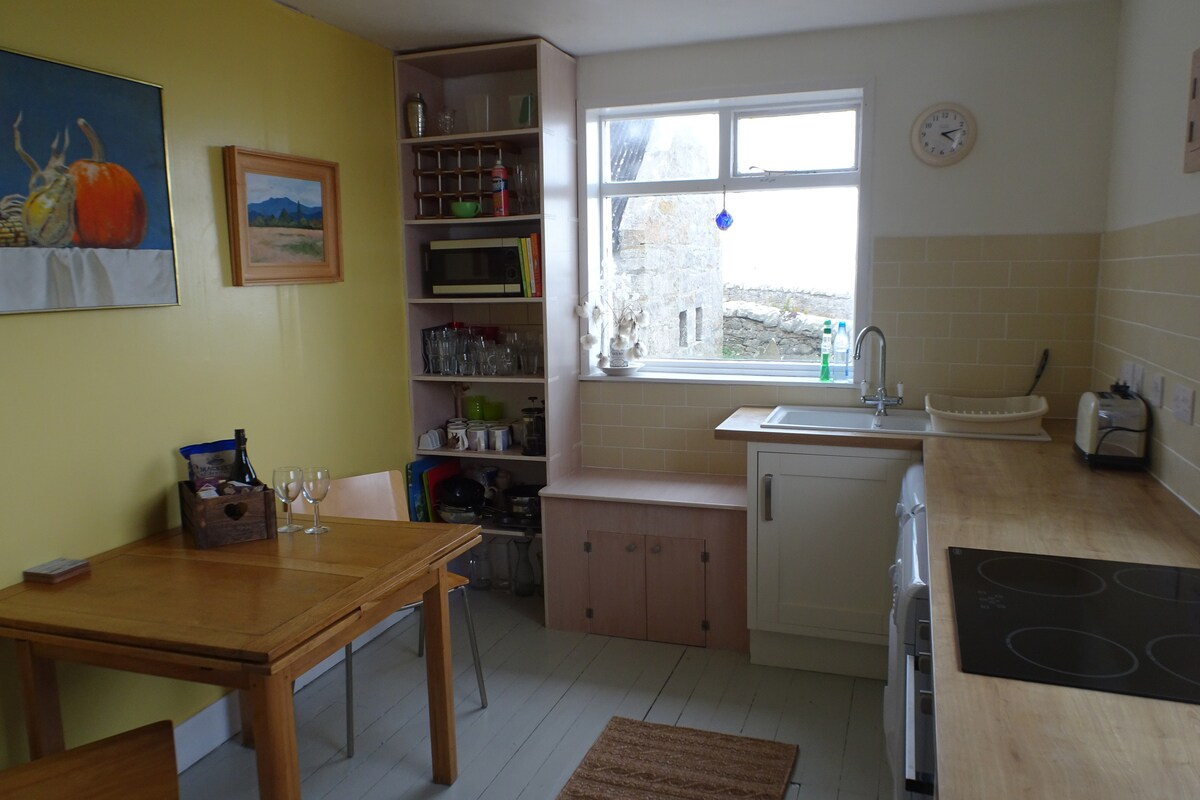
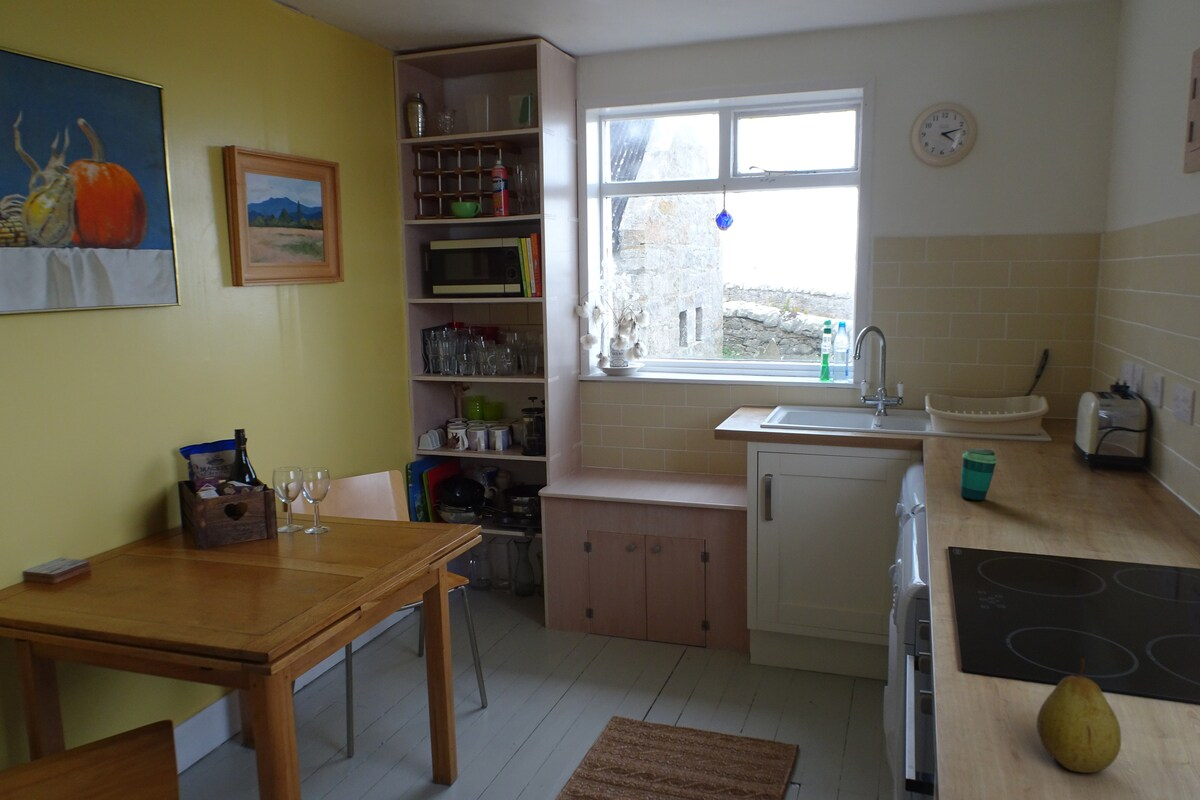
+ fruit (1079, 714)
+ cup (978, 474)
